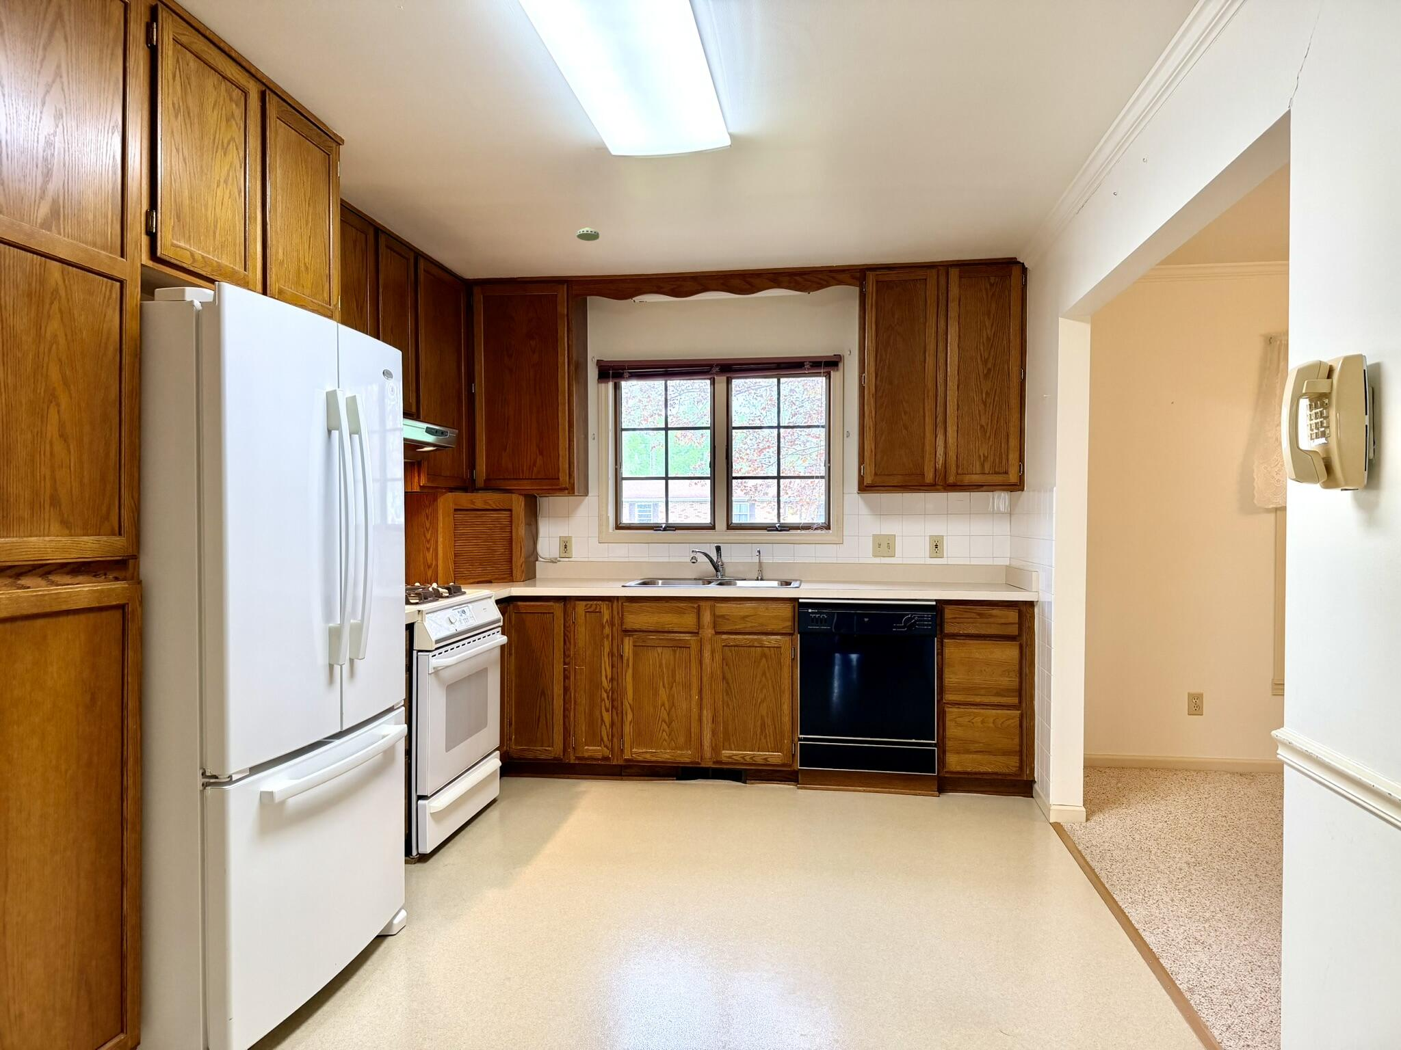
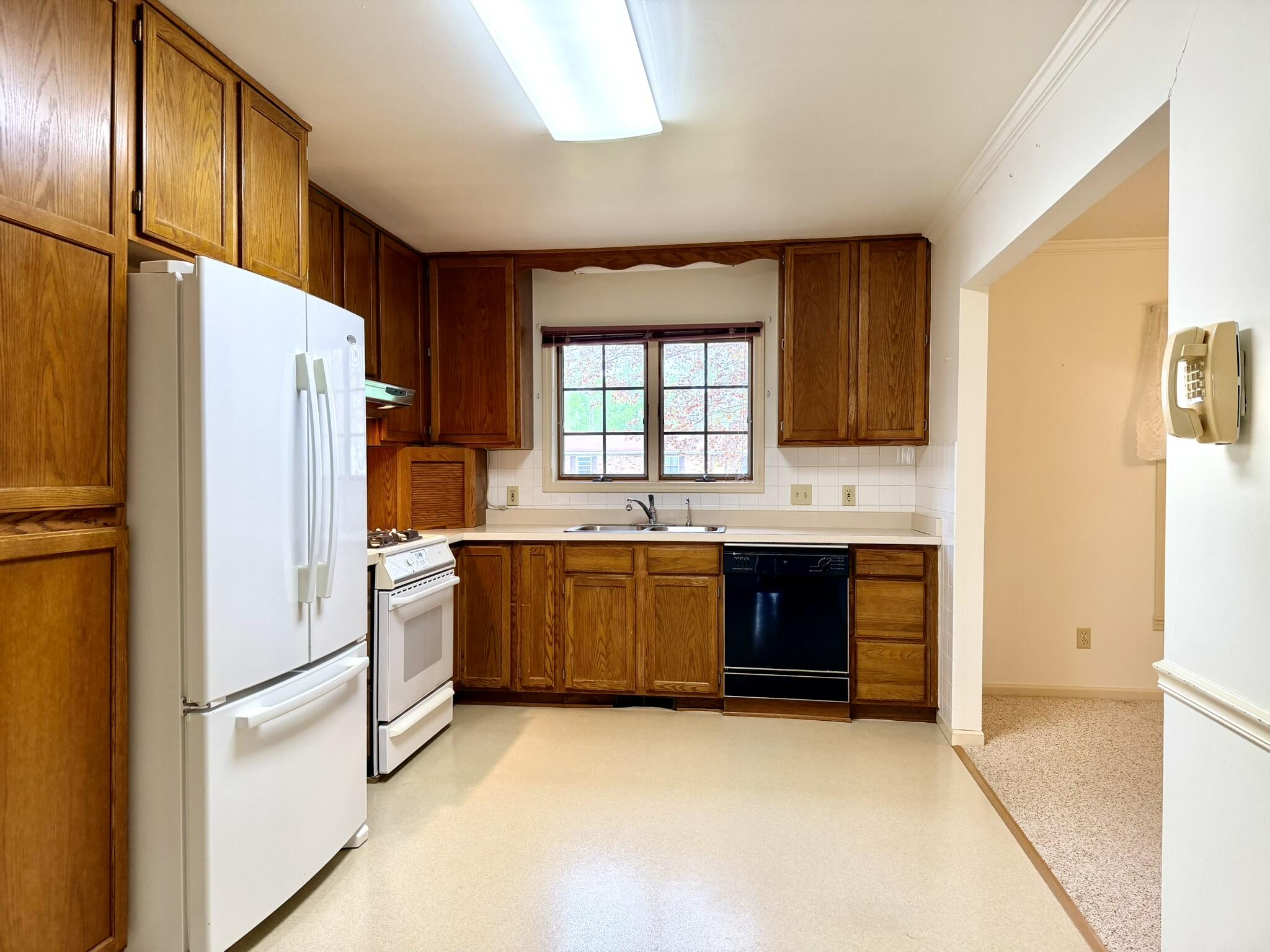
- smoke detector (588, 234)
